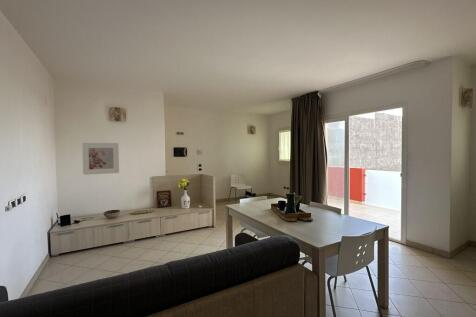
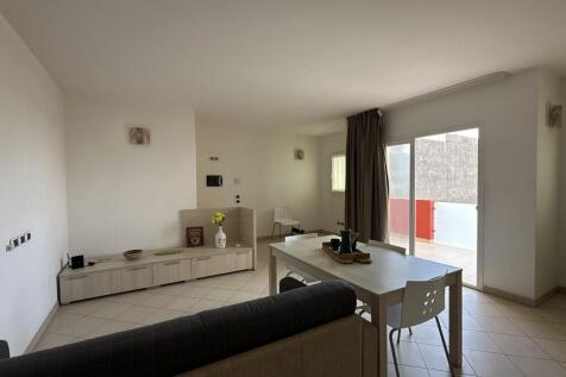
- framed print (101, 158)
